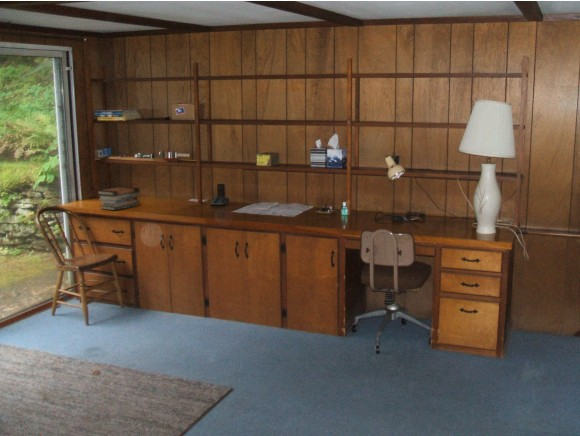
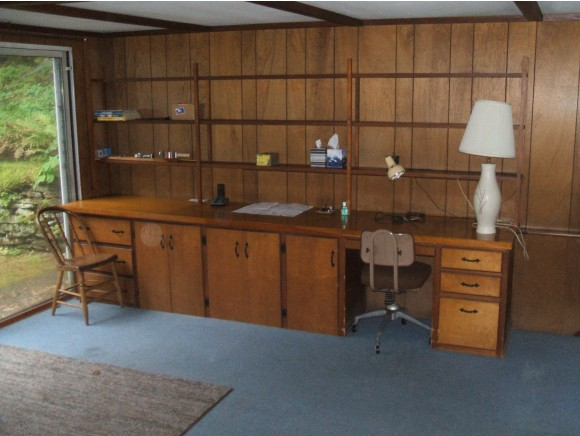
- book stack (119, 198)
